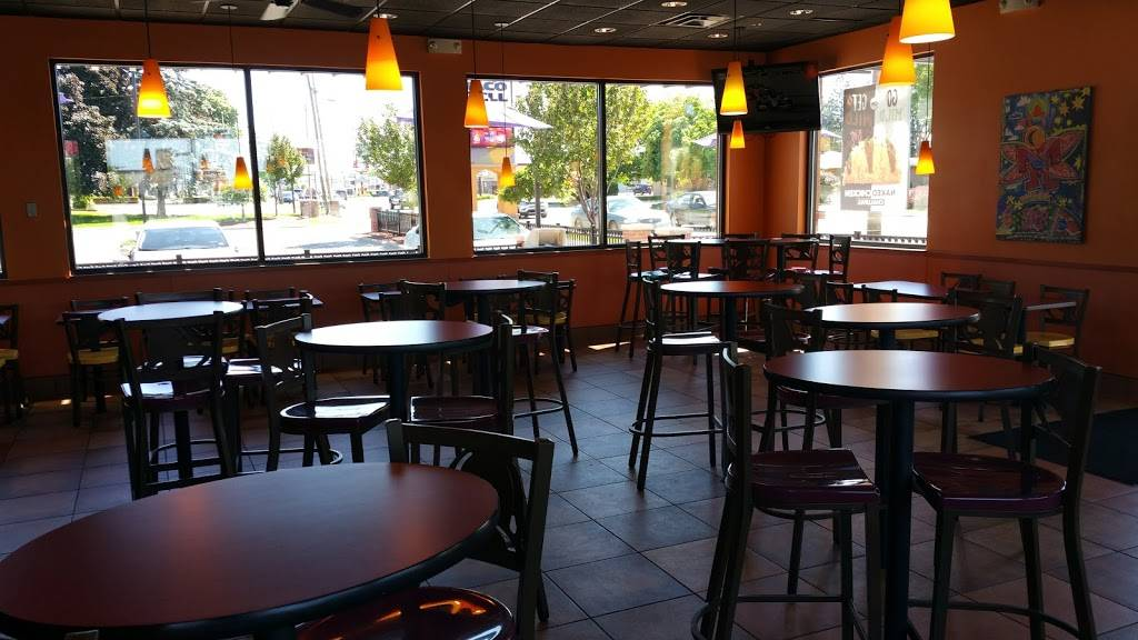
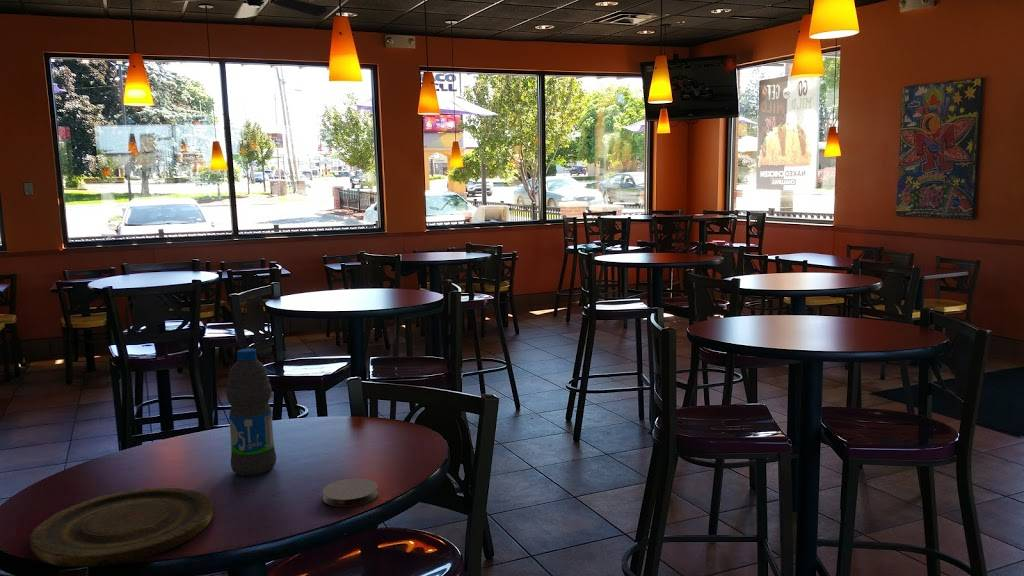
+ coaster (350, 492)
+ plate (125, 523)
+ water bottle (250, 410)
